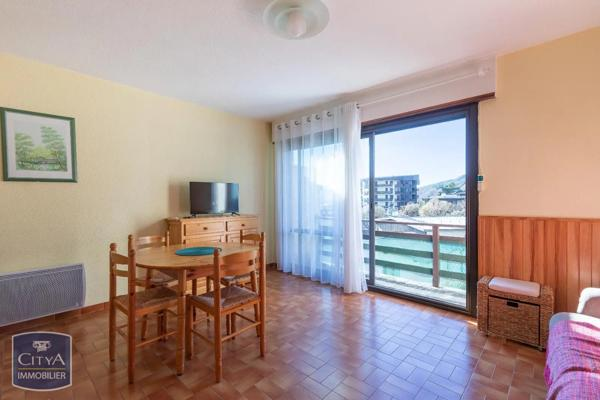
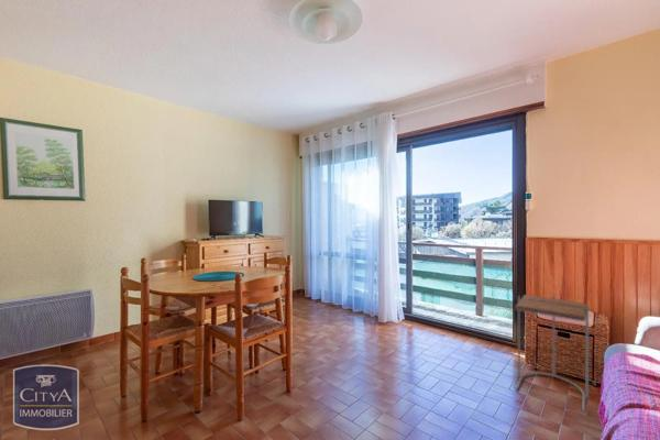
+ side table (552, 344)
